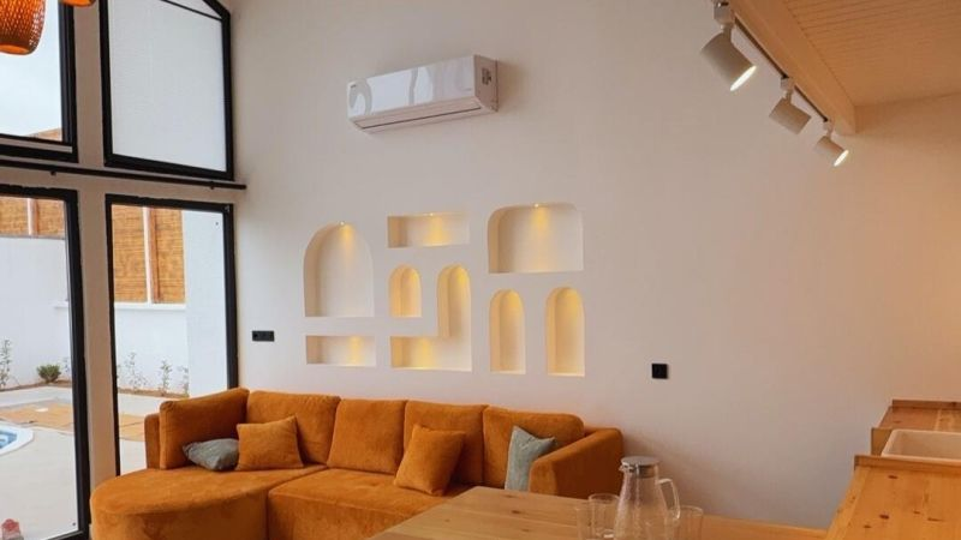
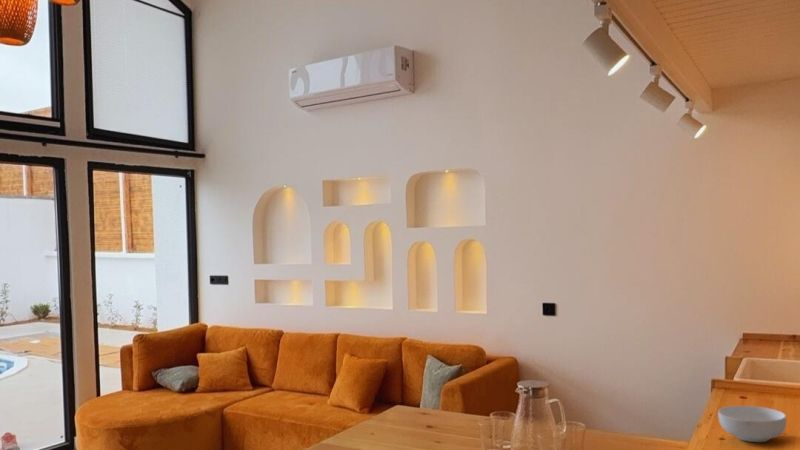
+ cereal bowl (751, 425)
